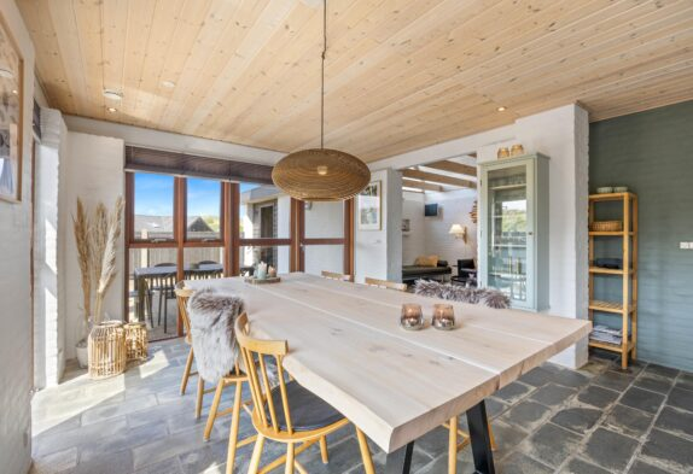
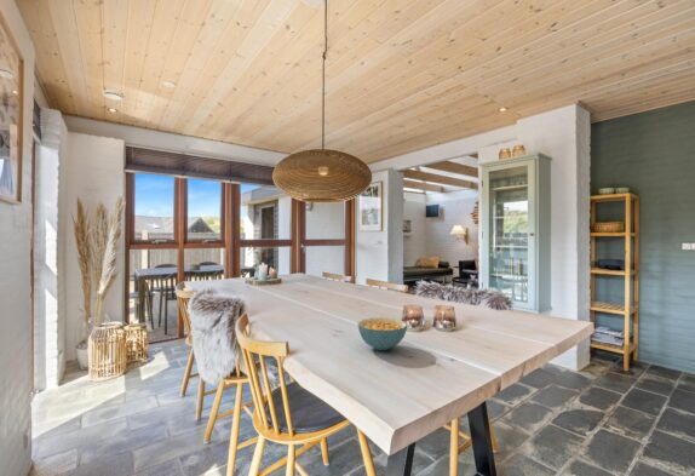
+ cereal bowl (381, 336)
